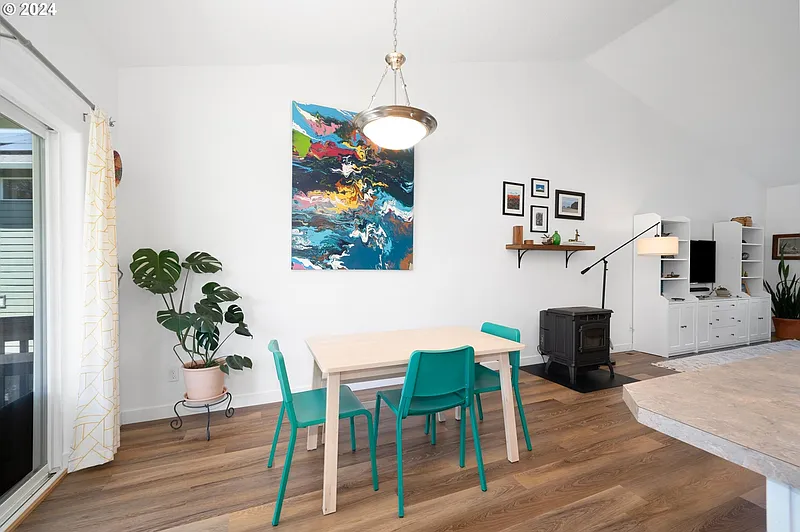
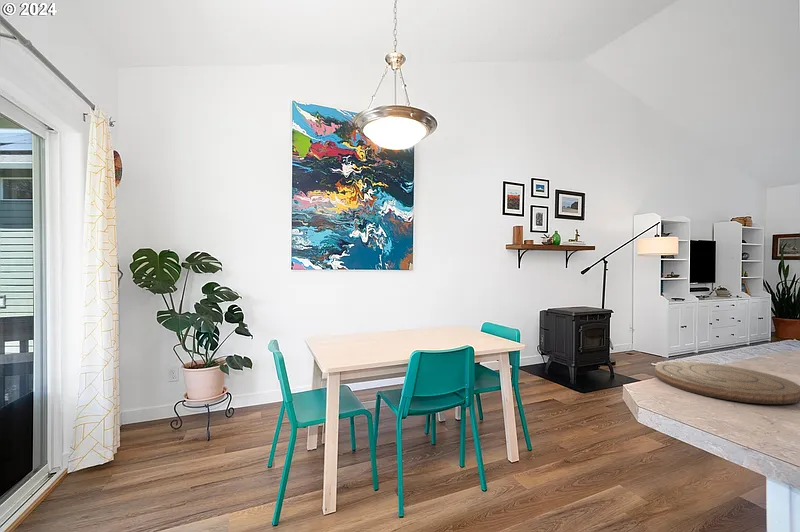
+ cutting board (721, 379)
